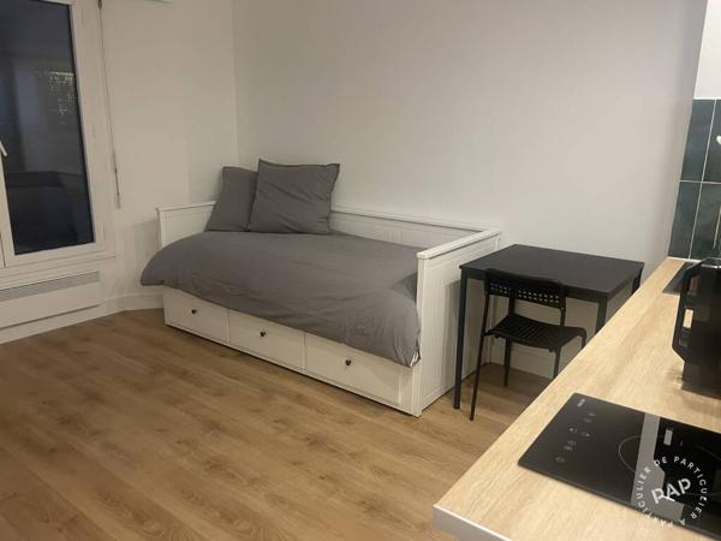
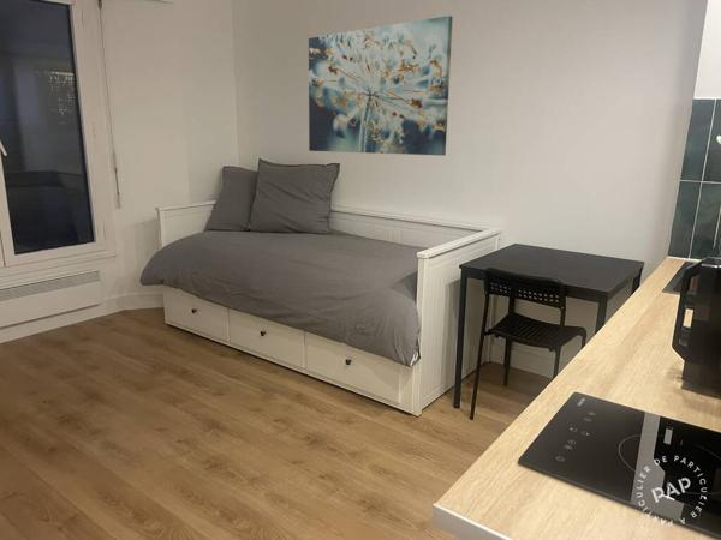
+ wall art (371, 91)
